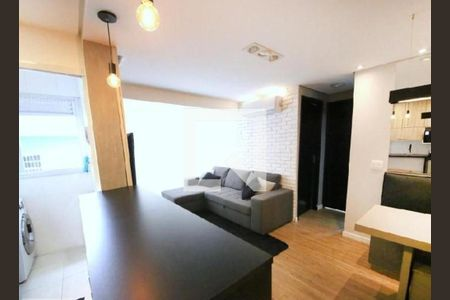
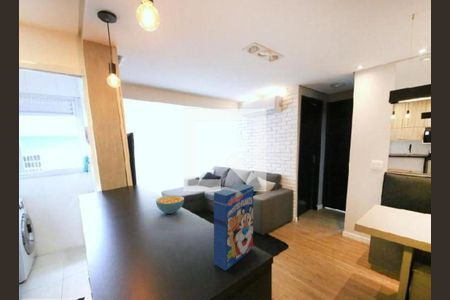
+ cereal bowl (170, 205)
+ cereal box (234, 222)
